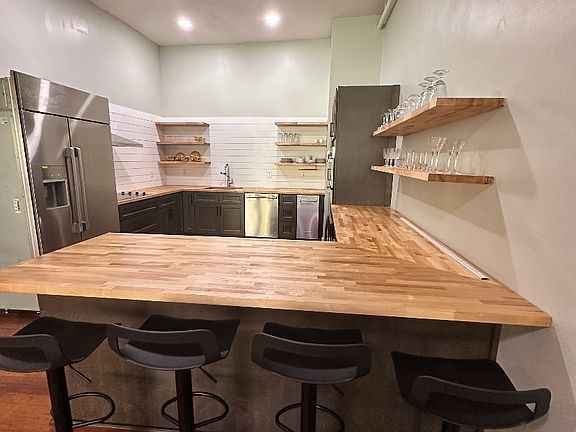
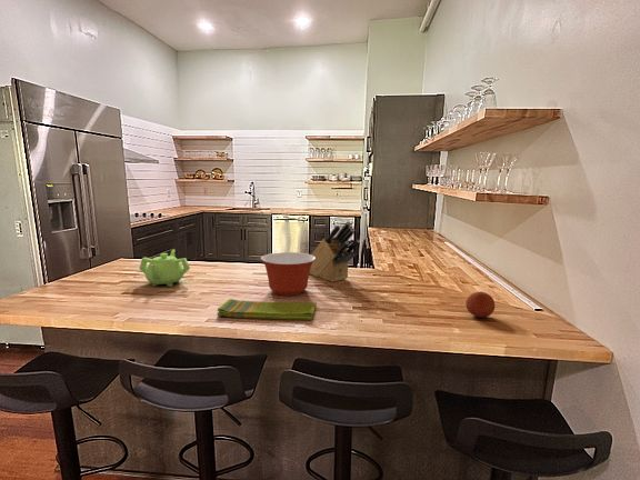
+ mixing bowl (288, 274)
+ knife block (330, 249)
+ fruit (480, 303)
+ dish towel (268, 308)
+ teapot (164, 268)
